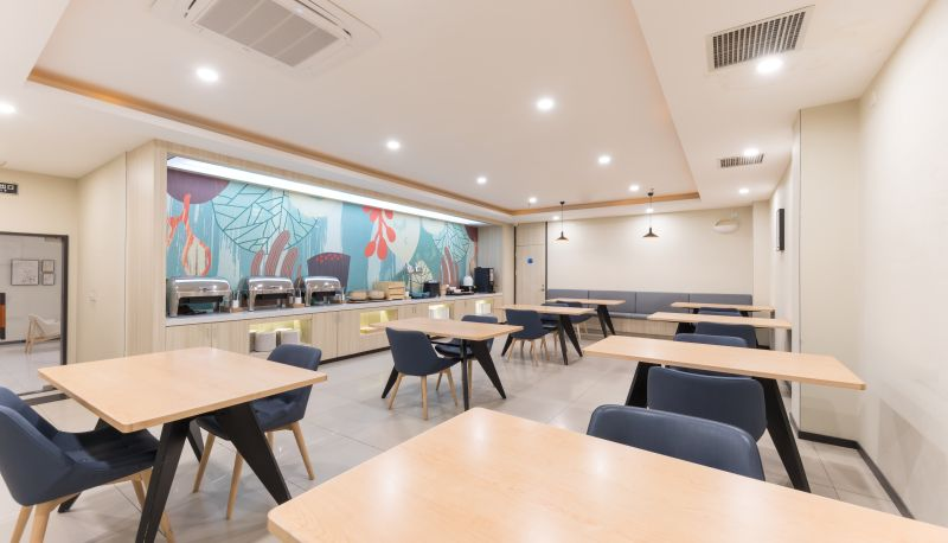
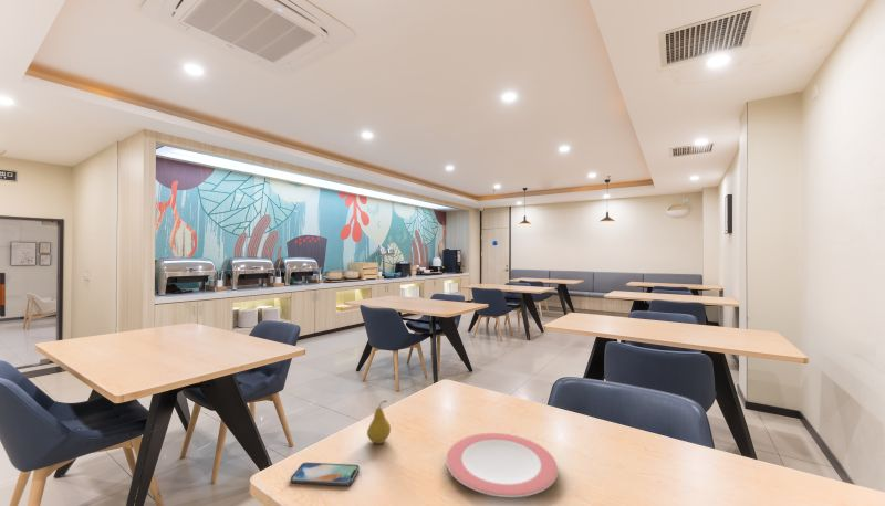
+ plate (500, 463)
+ fruit (378, 420)
+ smartphone (325, 473)
